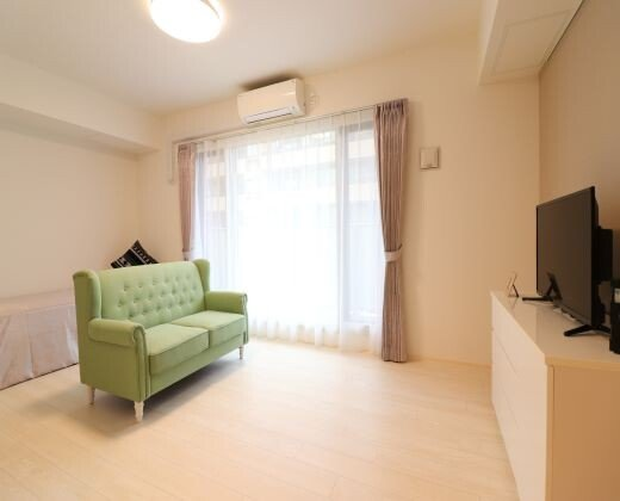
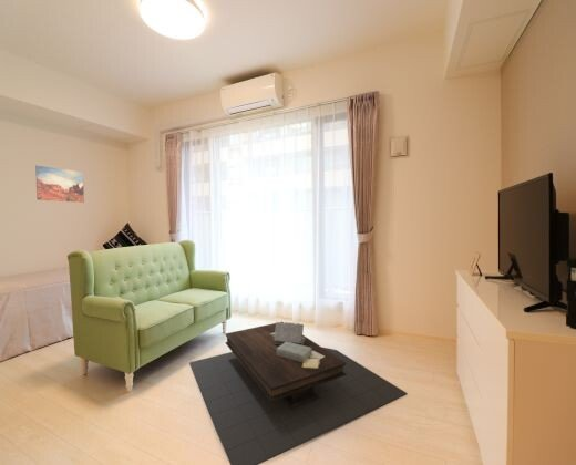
+ coffee table (286, 351)
+ wall art (61, 185)
